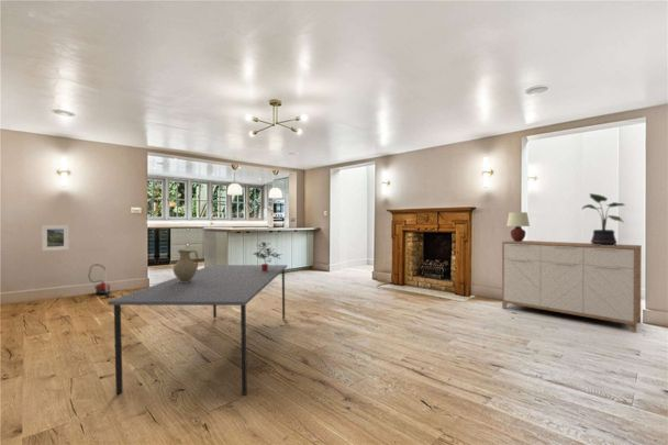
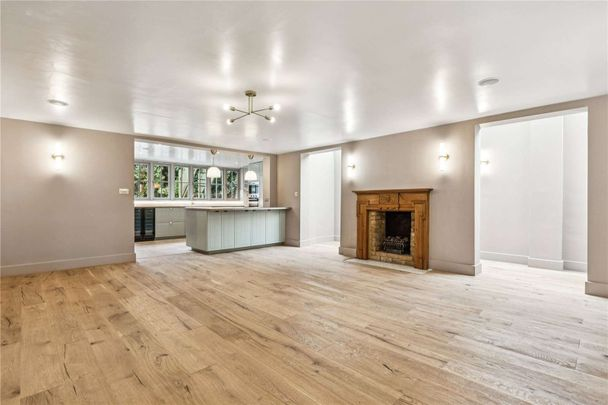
- vacuum cleaner (100, 280)
- ceramic jug (186, 265)
- potted plant (267, 256)
- potted plant (601, 219)
- dining table (223, 304)
- table lamp (517, 226)
- sideboard (566, 279)
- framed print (55, 237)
